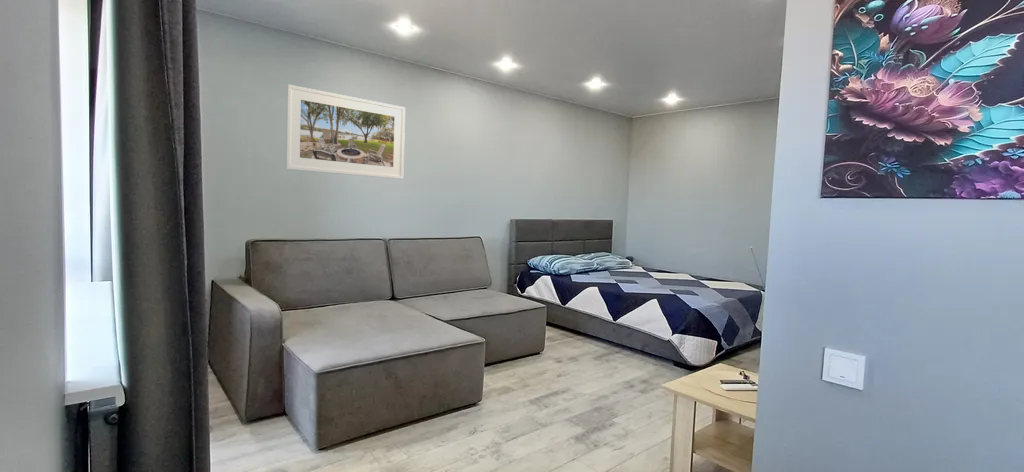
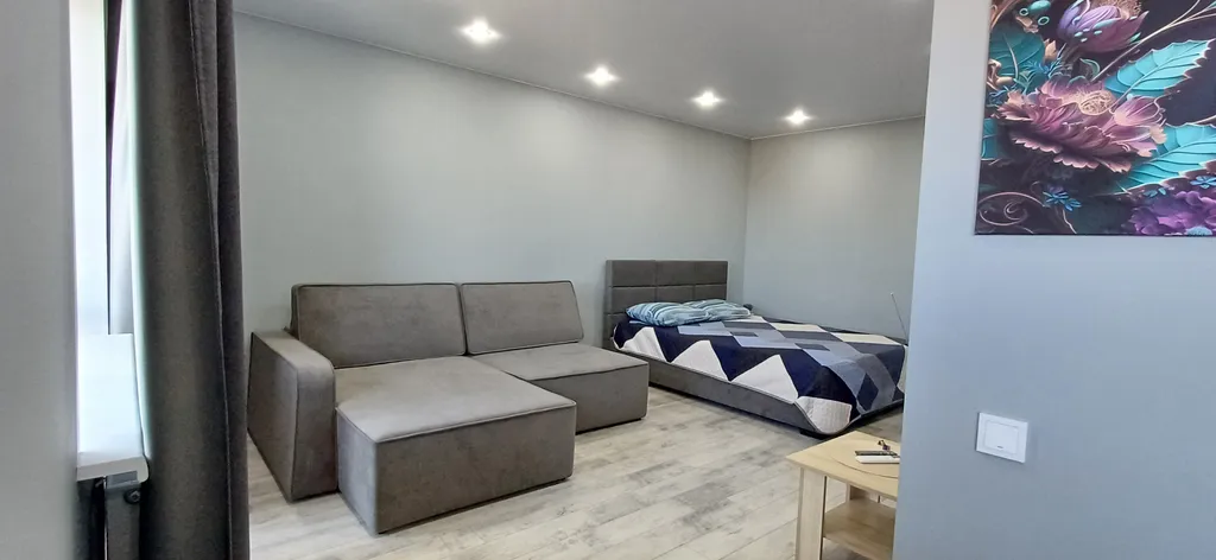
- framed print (349, 135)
